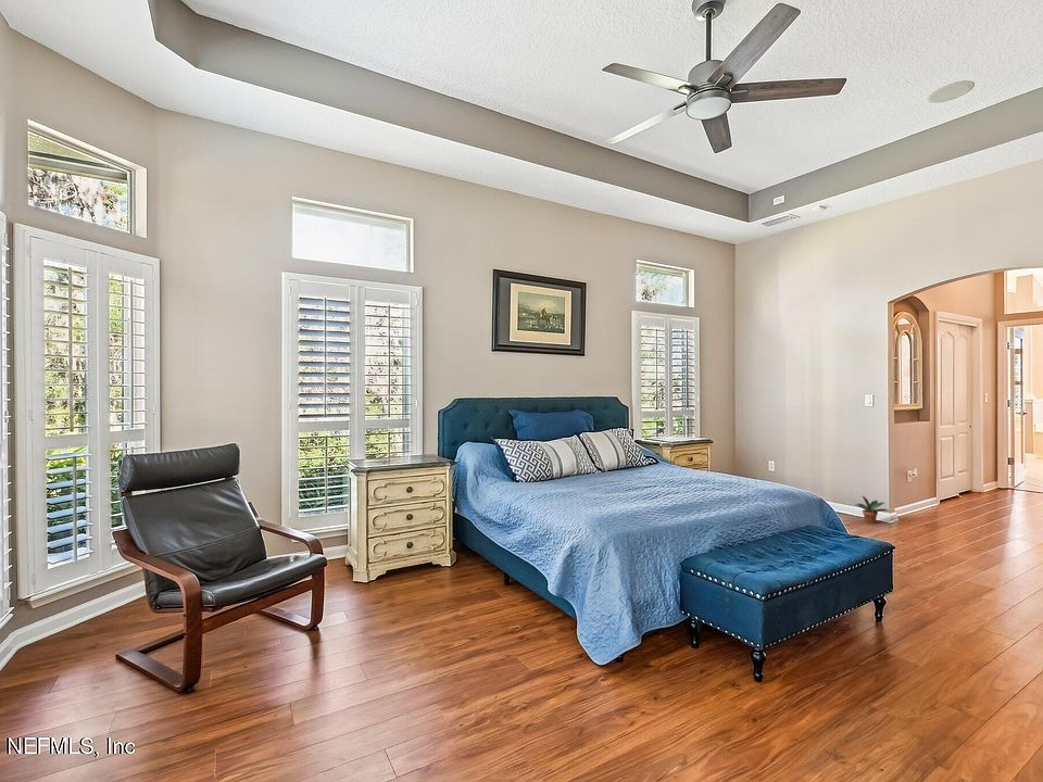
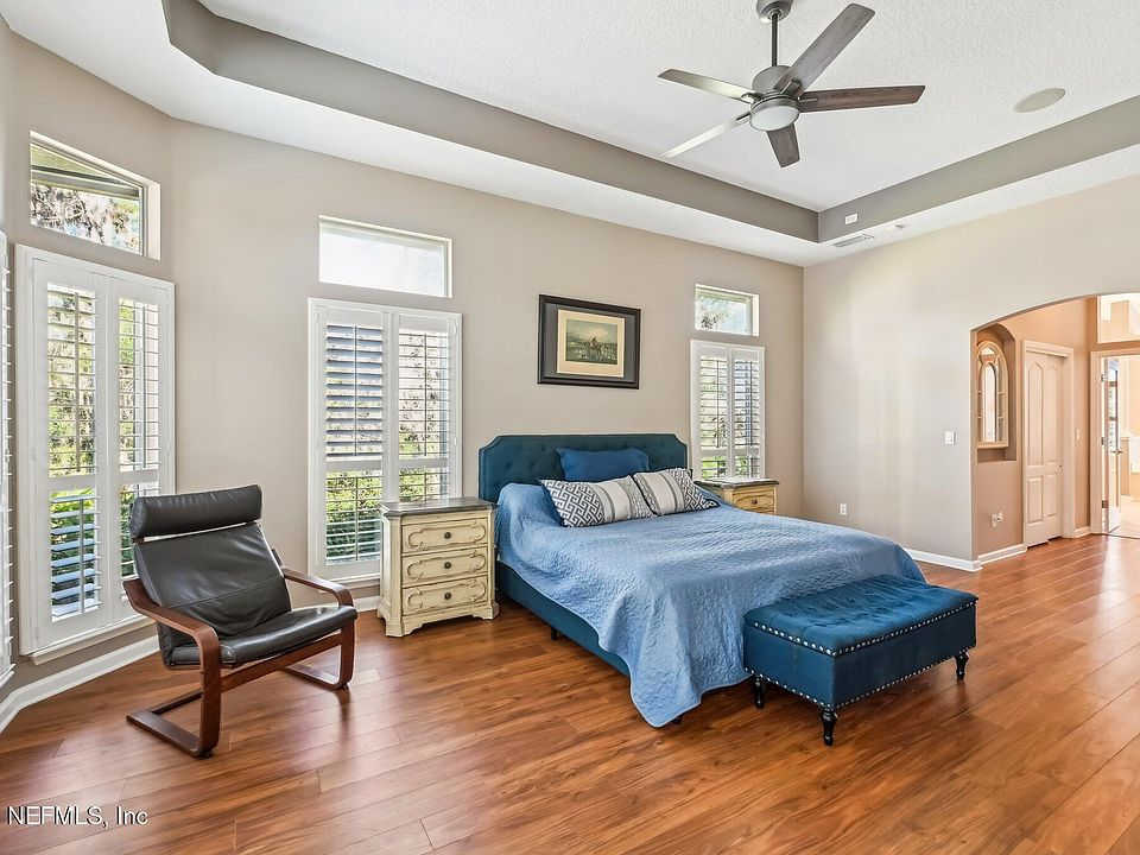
- potted plant (870, 509)
